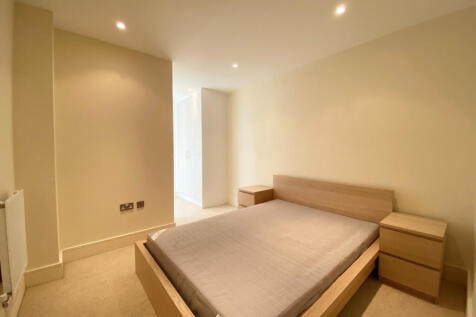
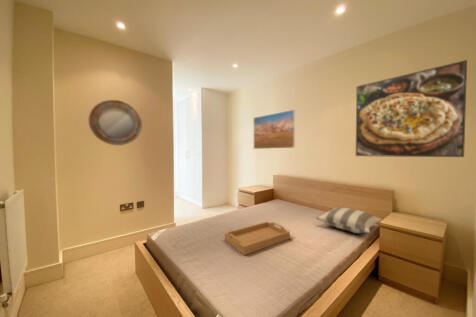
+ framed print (402, 116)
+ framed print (272, 131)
+ home mirror (117, 122)
+ pillow (348, 218)
+ serving tray (257, 234)
